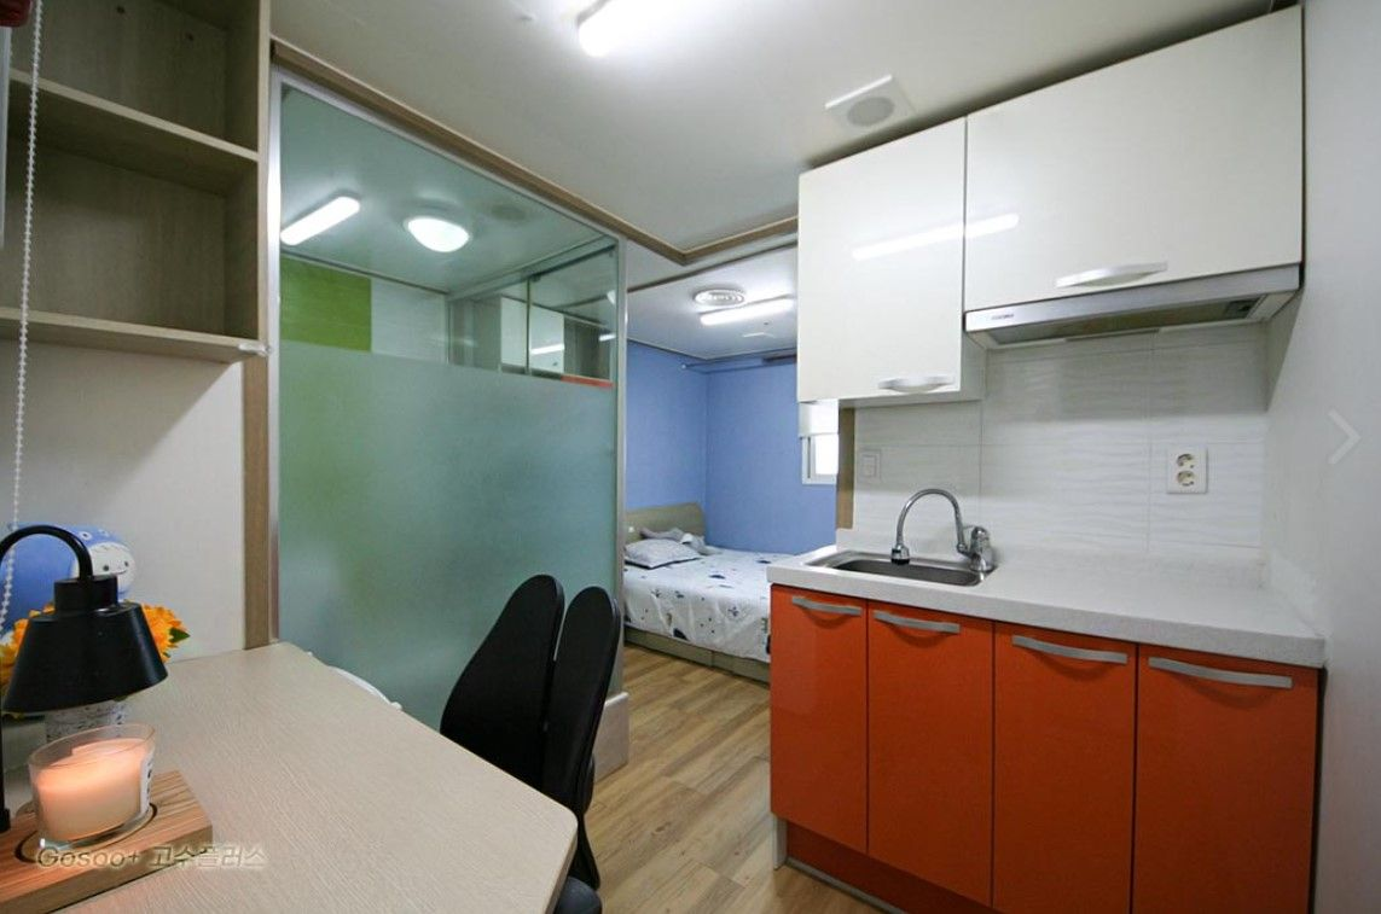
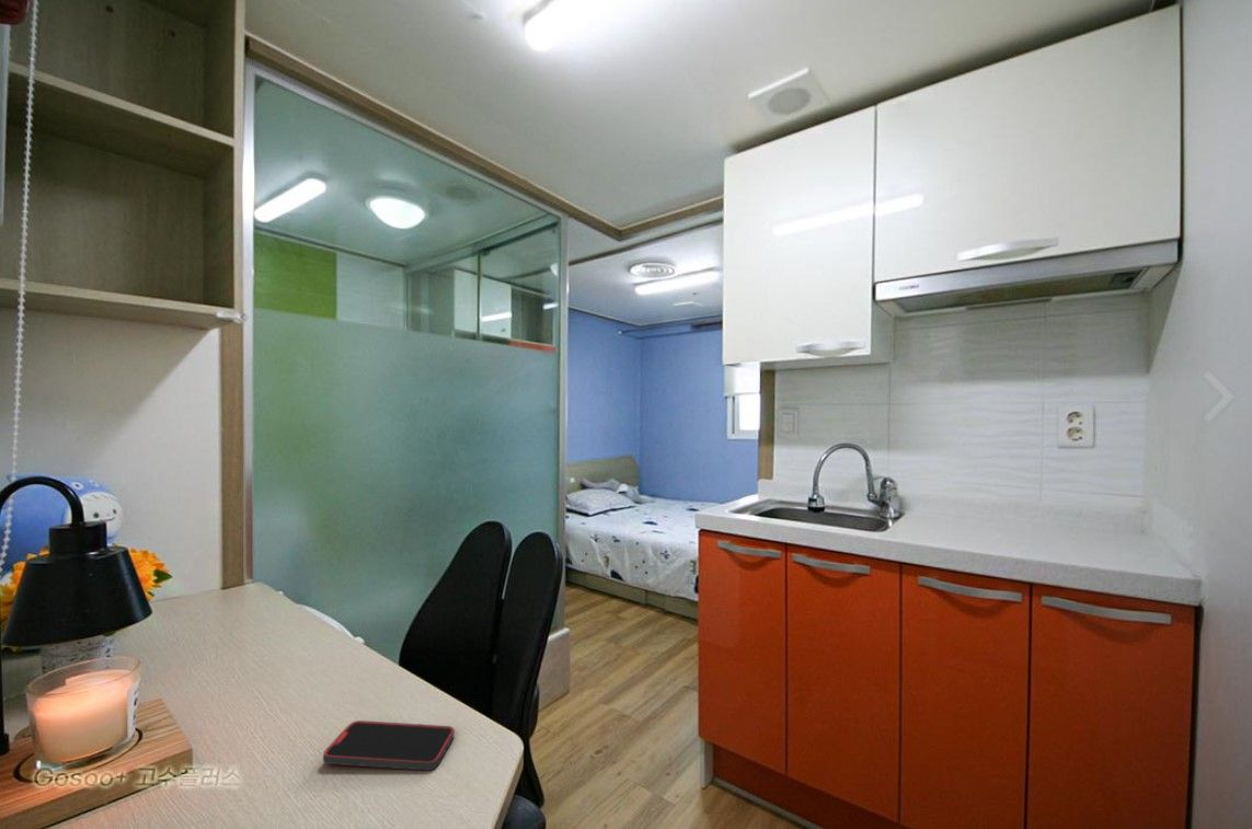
+ smartphone (391, 744)
